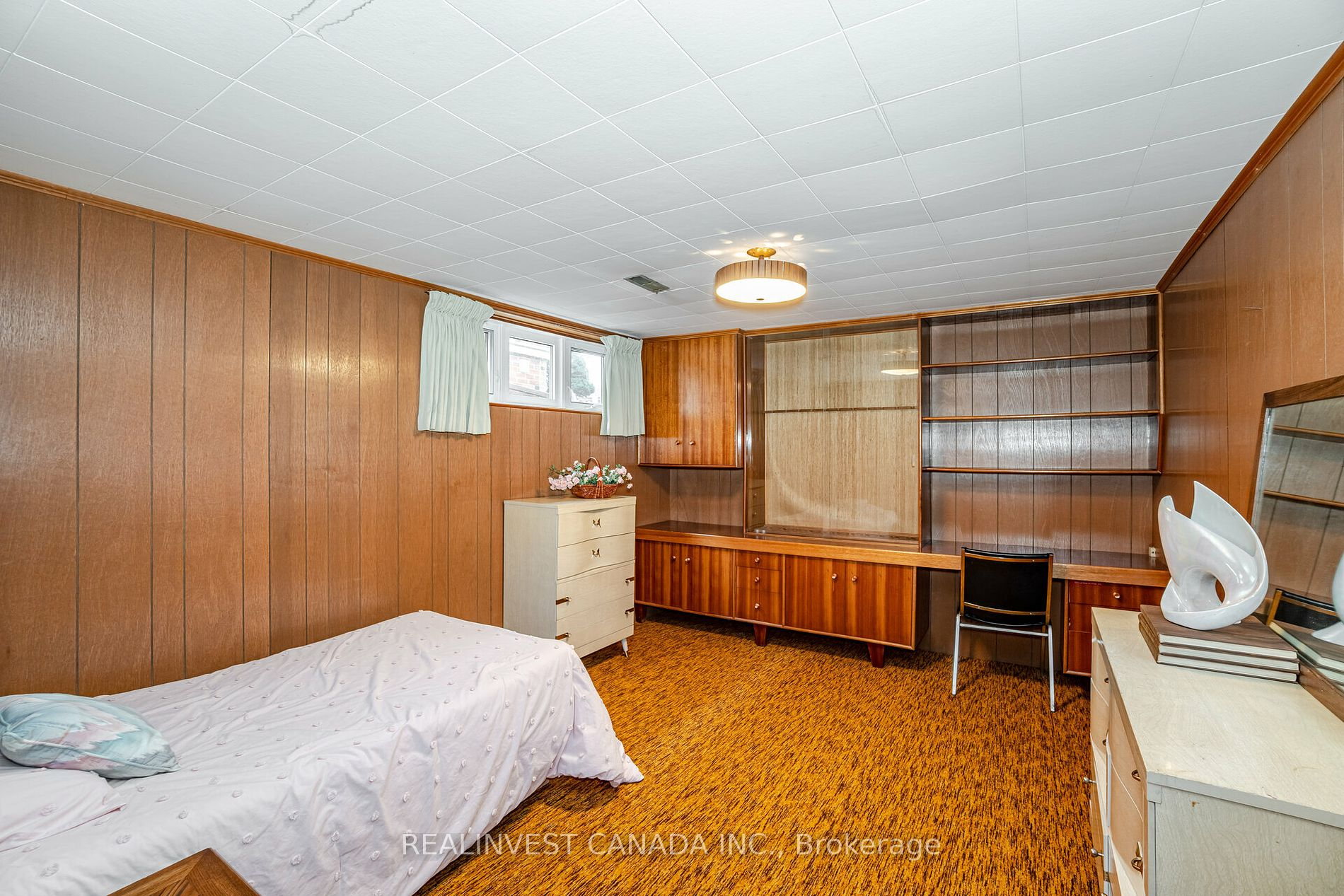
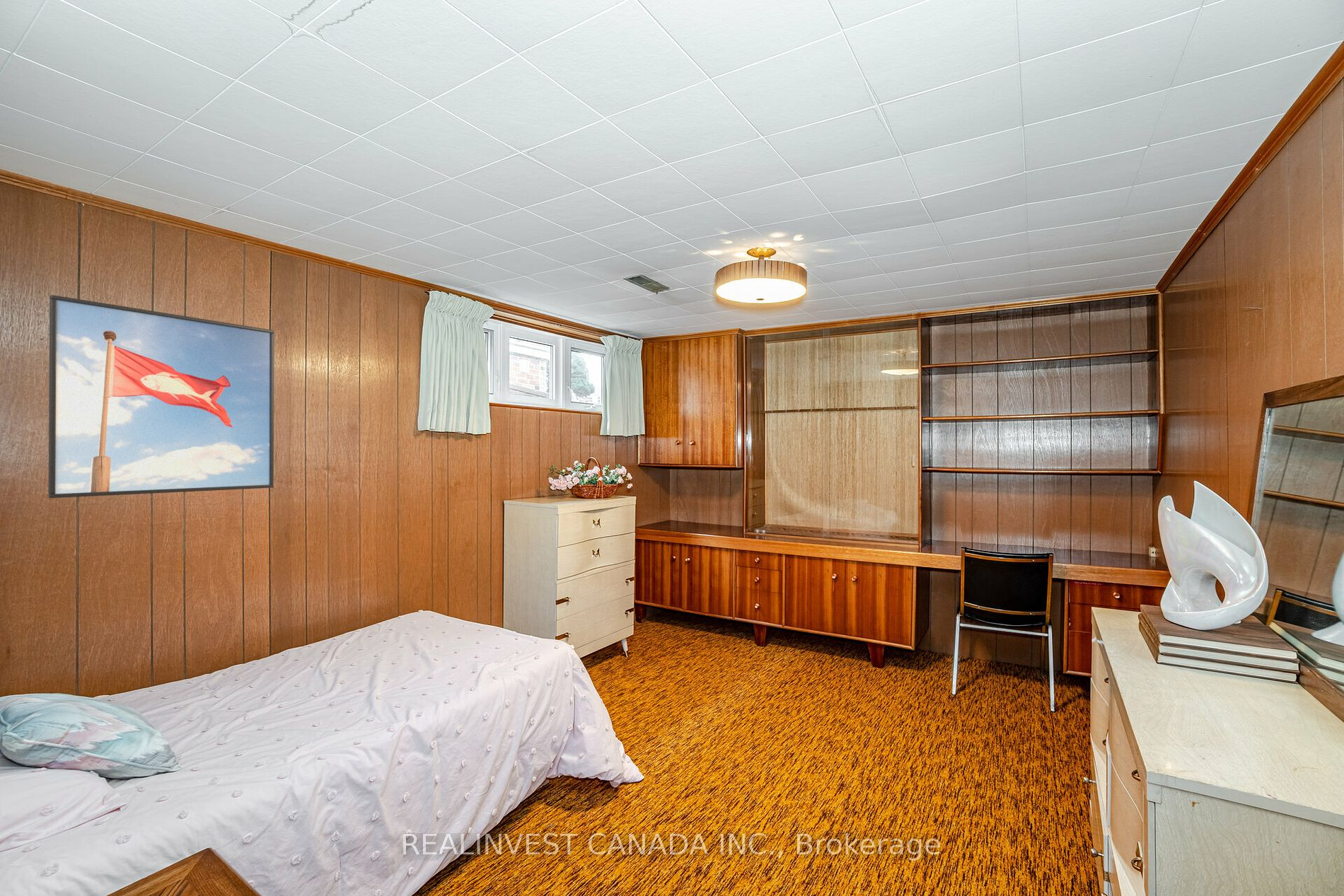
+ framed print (175, 403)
